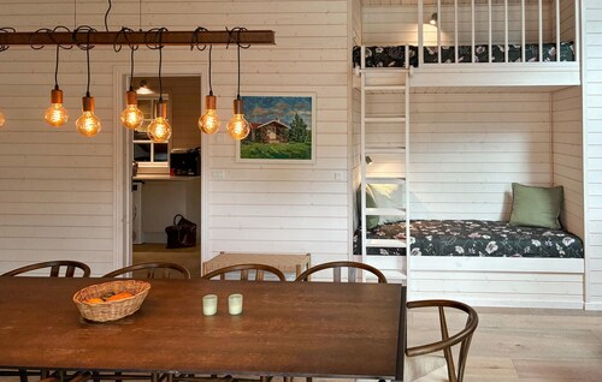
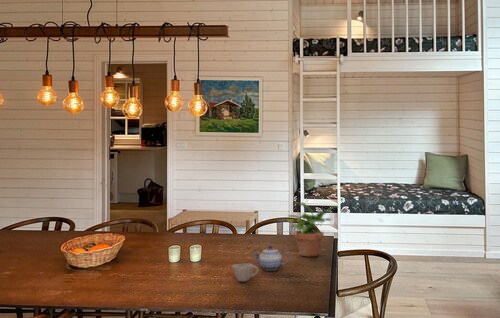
+ potted plant (313, 227)
+ cup (245, 272)
+ teapot (270, 257)
